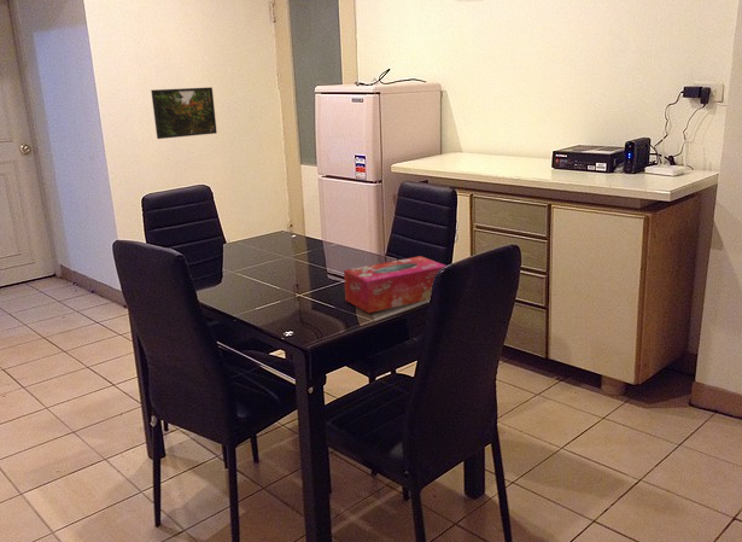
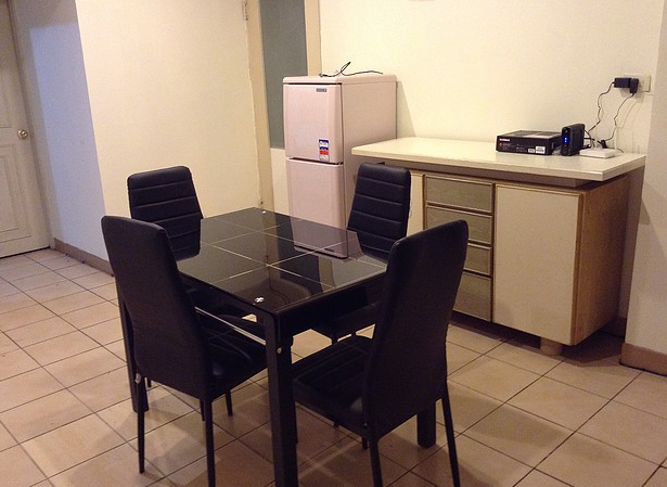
- tissue box (396, 282)
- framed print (185, 112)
